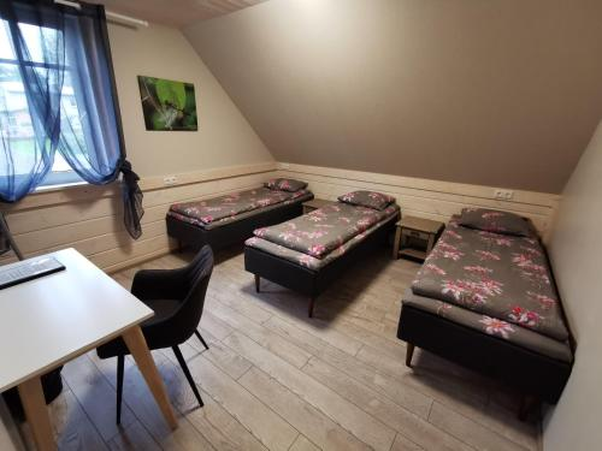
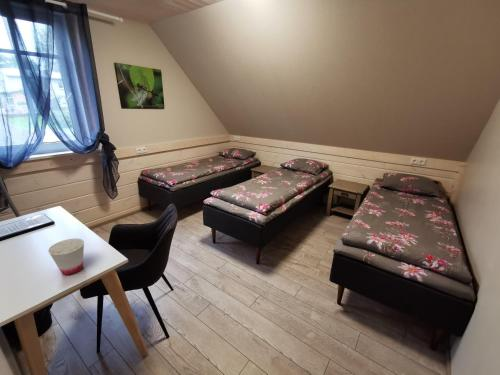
+ cup (69, 257)
